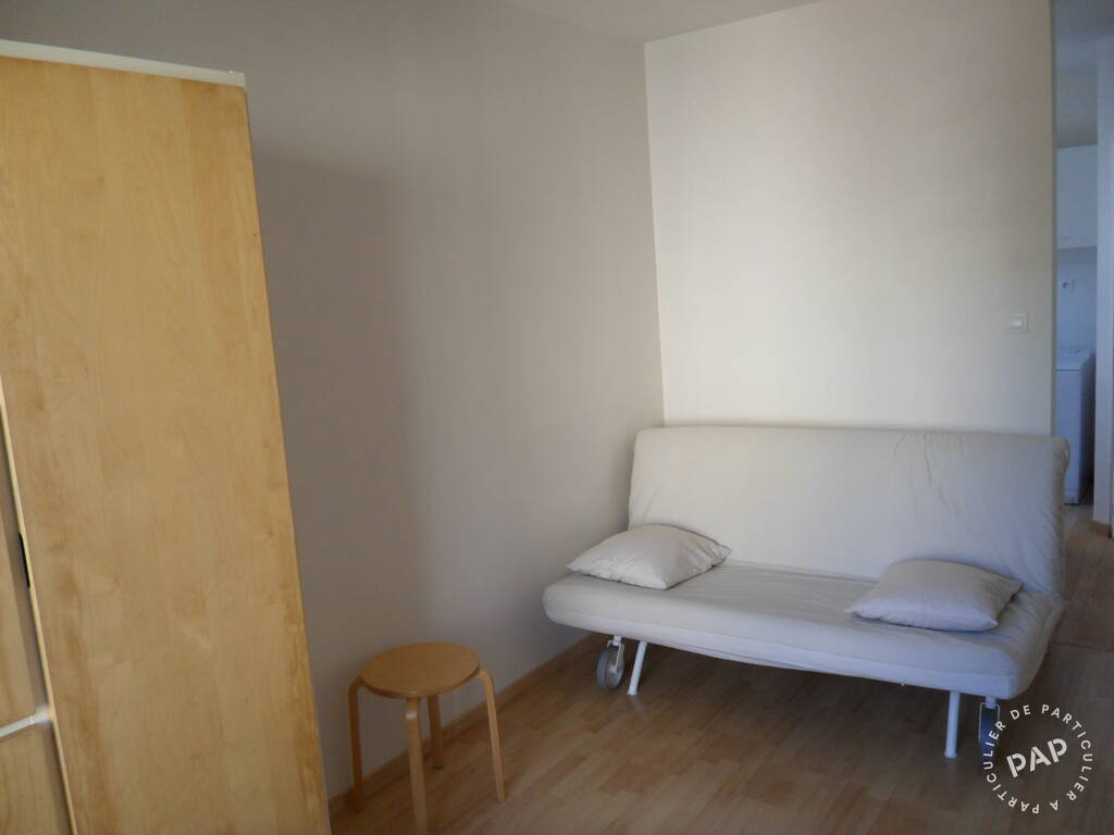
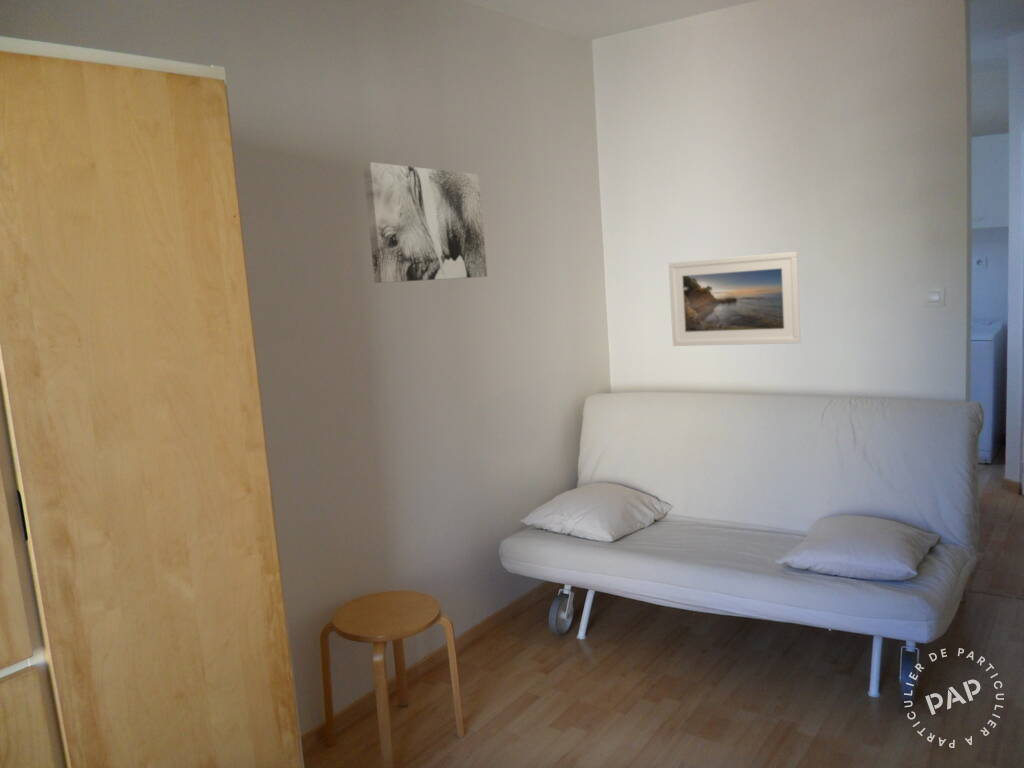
+ wall art (430, 224)
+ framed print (732, 301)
